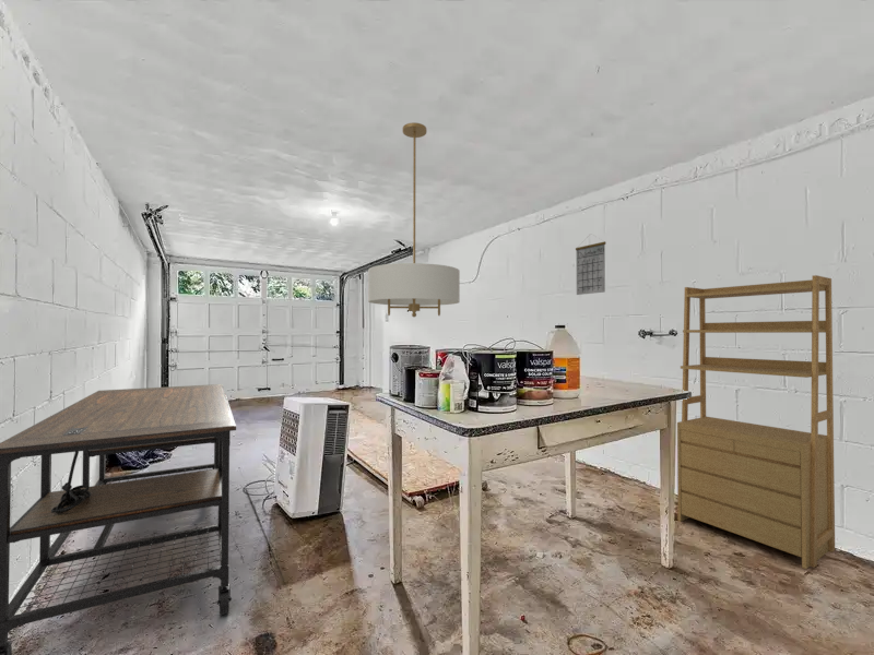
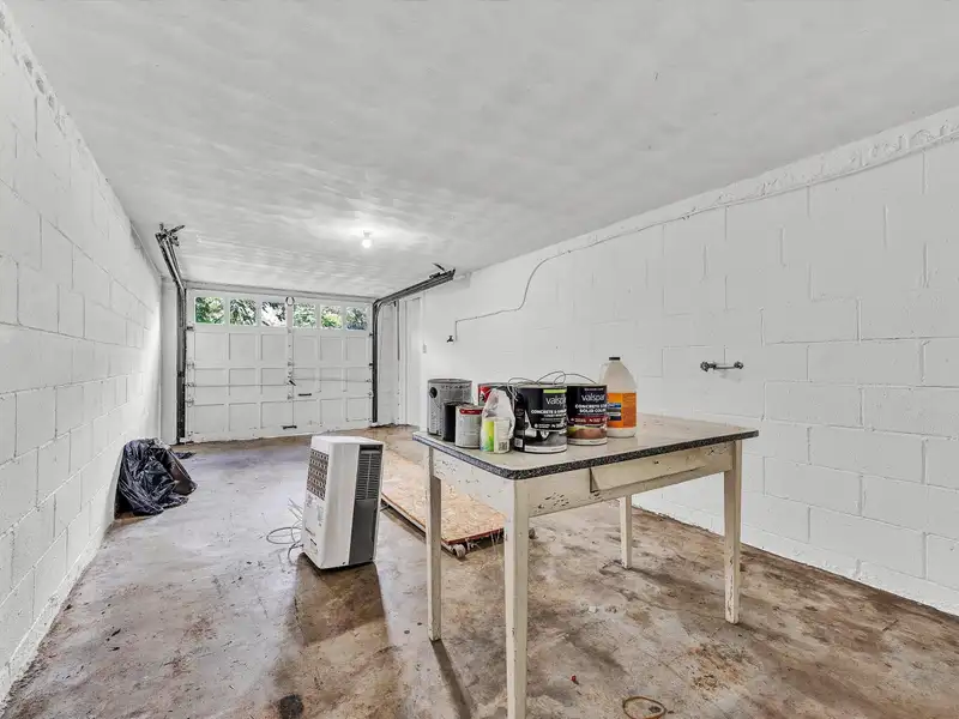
- shelving unit (747, 422)
- light fixture (414, 222)
- desk (150, 475)
- calendar (590, 263)
